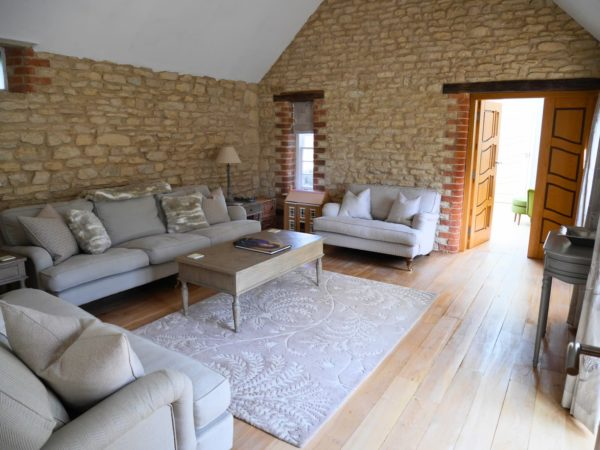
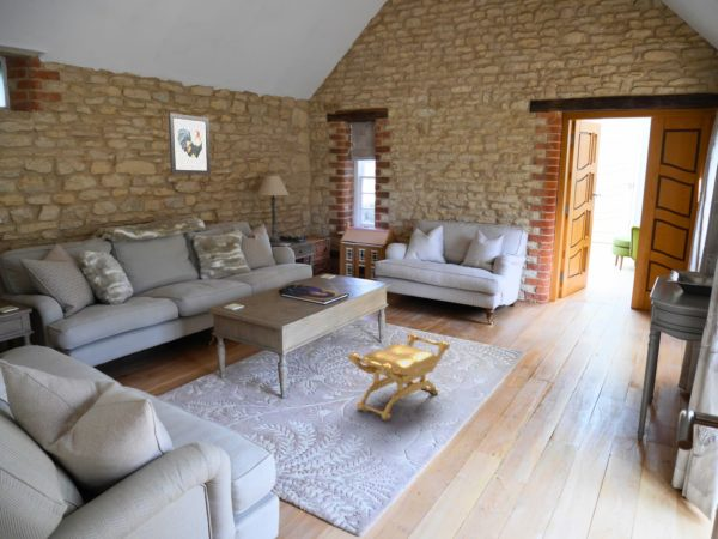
+ wall art (190, 145)
+ stool (400, 374)
